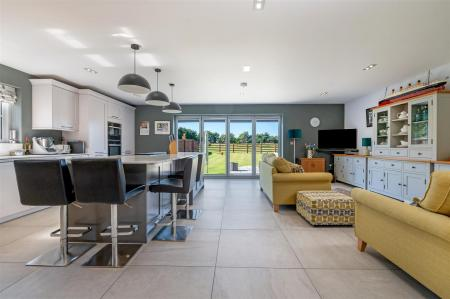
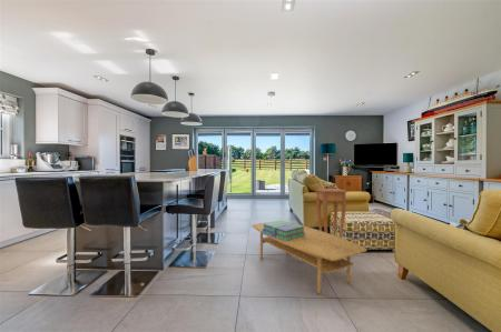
+ side table (326, 219)
+ stack of books (283, 229)
+ coffee table (299, 251)
